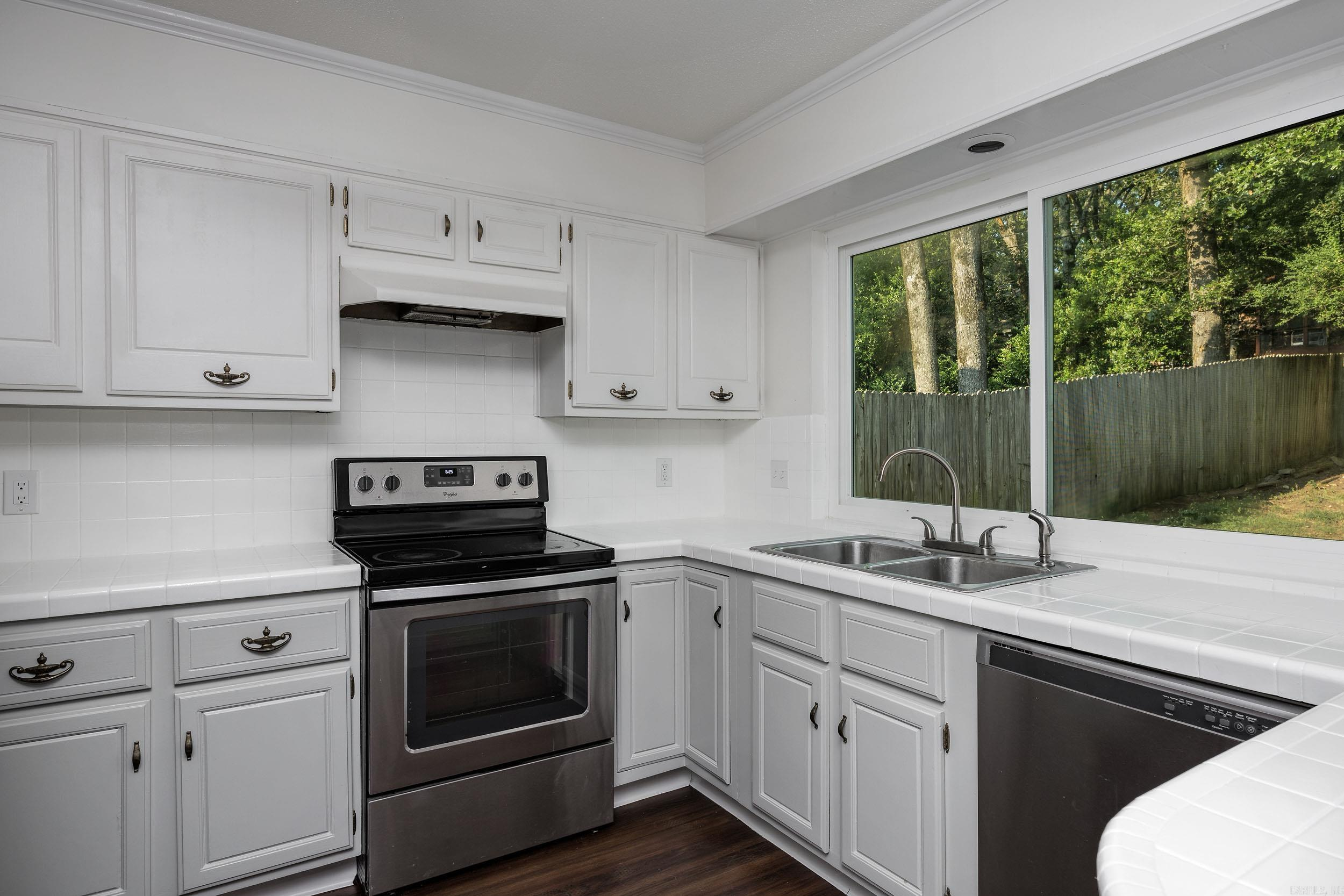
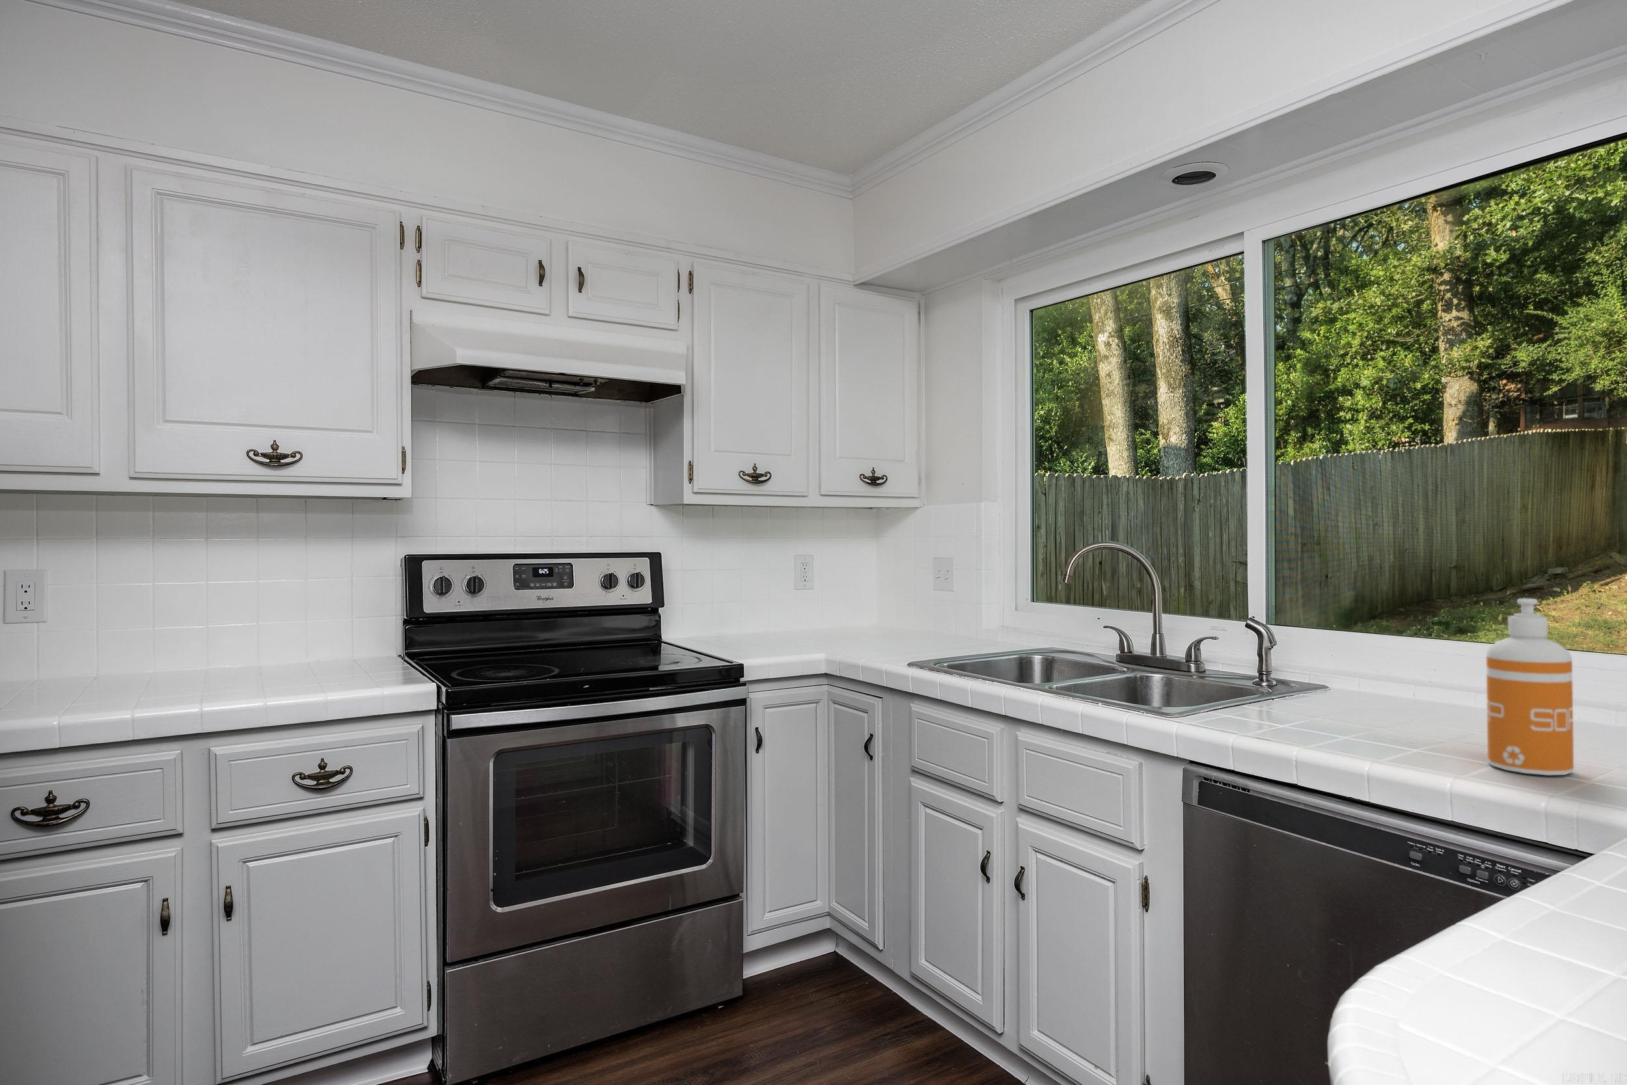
+ soap dispenser (1528, 683)
